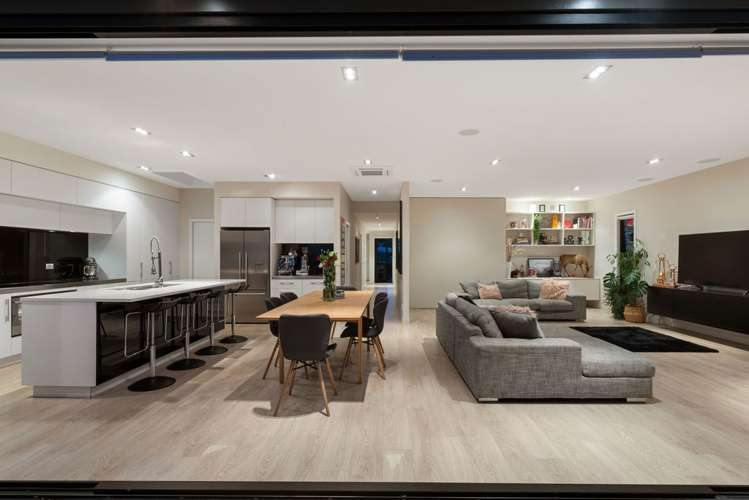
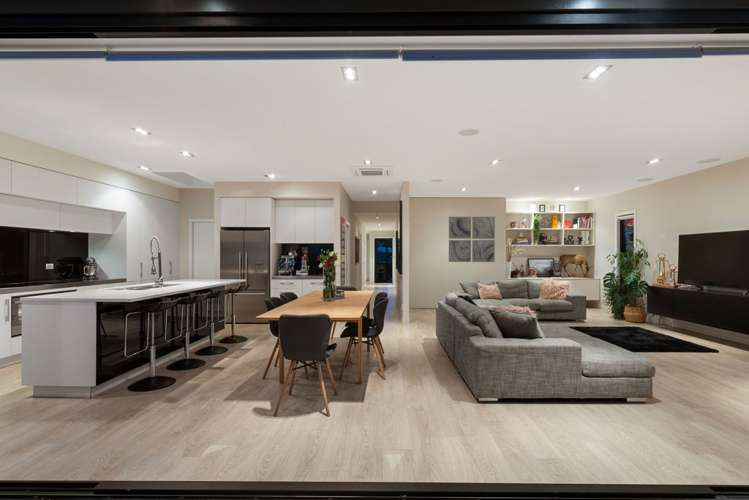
+ wall art (472, 238)
